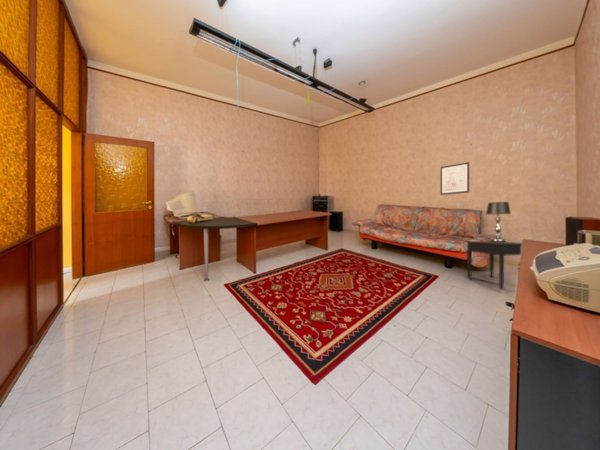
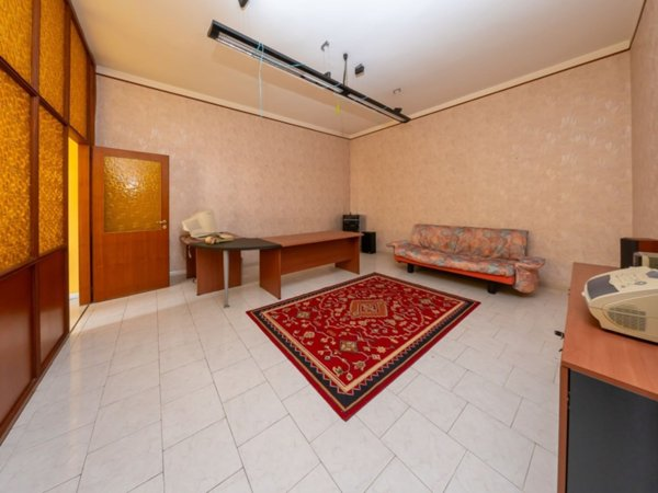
- side table (499, 263)
- wall art (454, 179)
- table lamp (498, 222)
